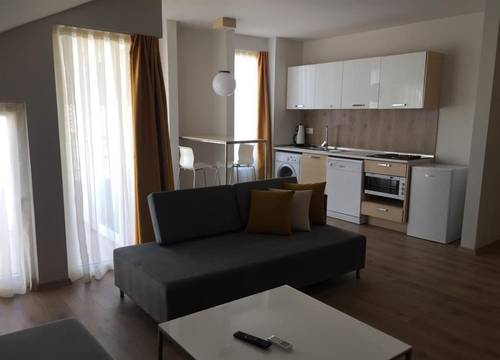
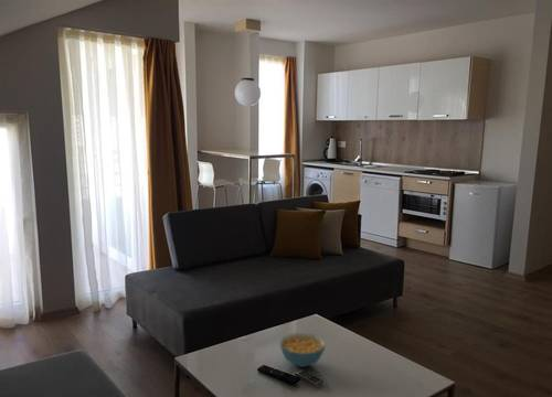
+ cereal bowl (301, 353)
